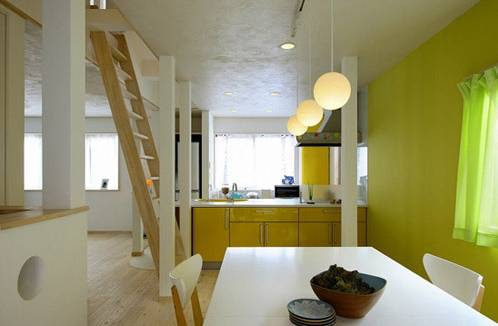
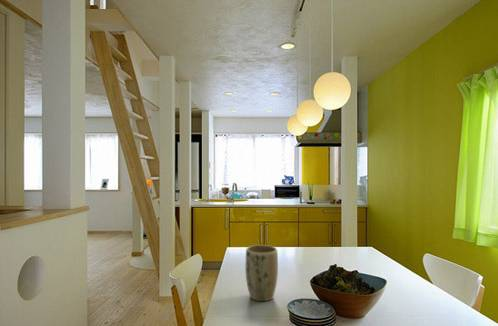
+ plant pot (261, 272)
